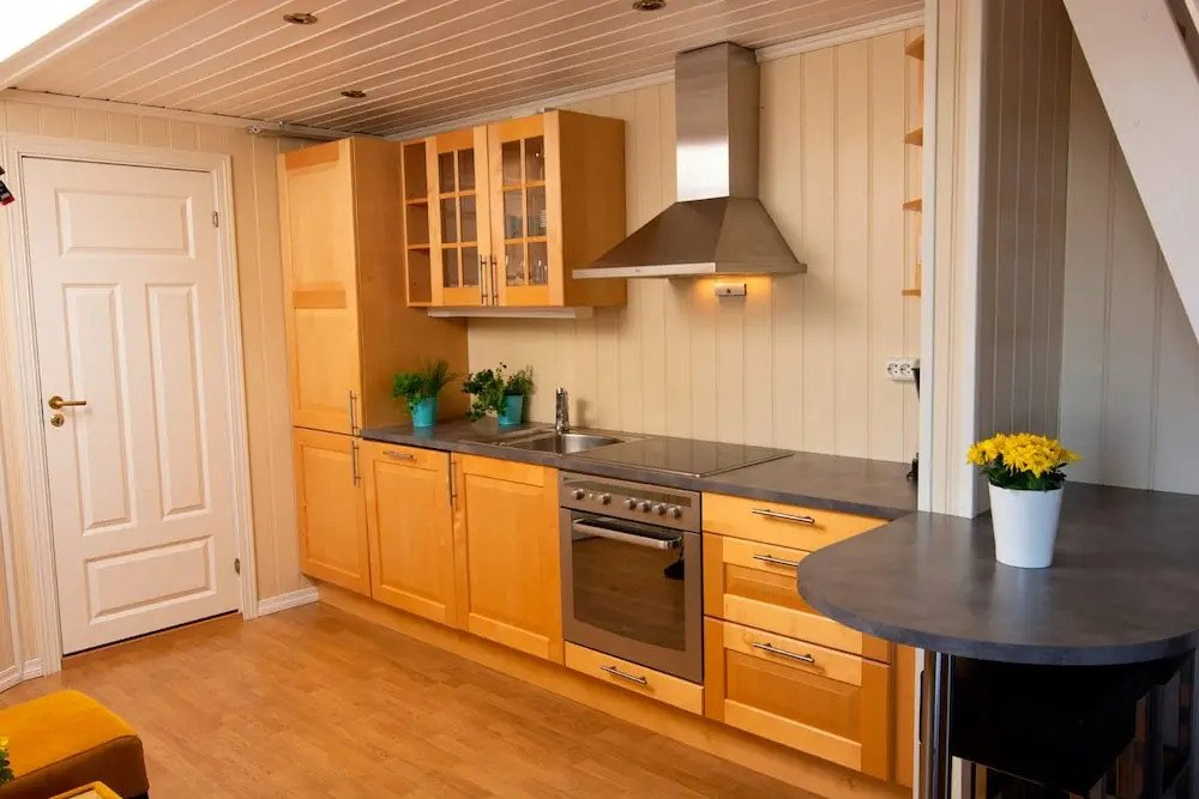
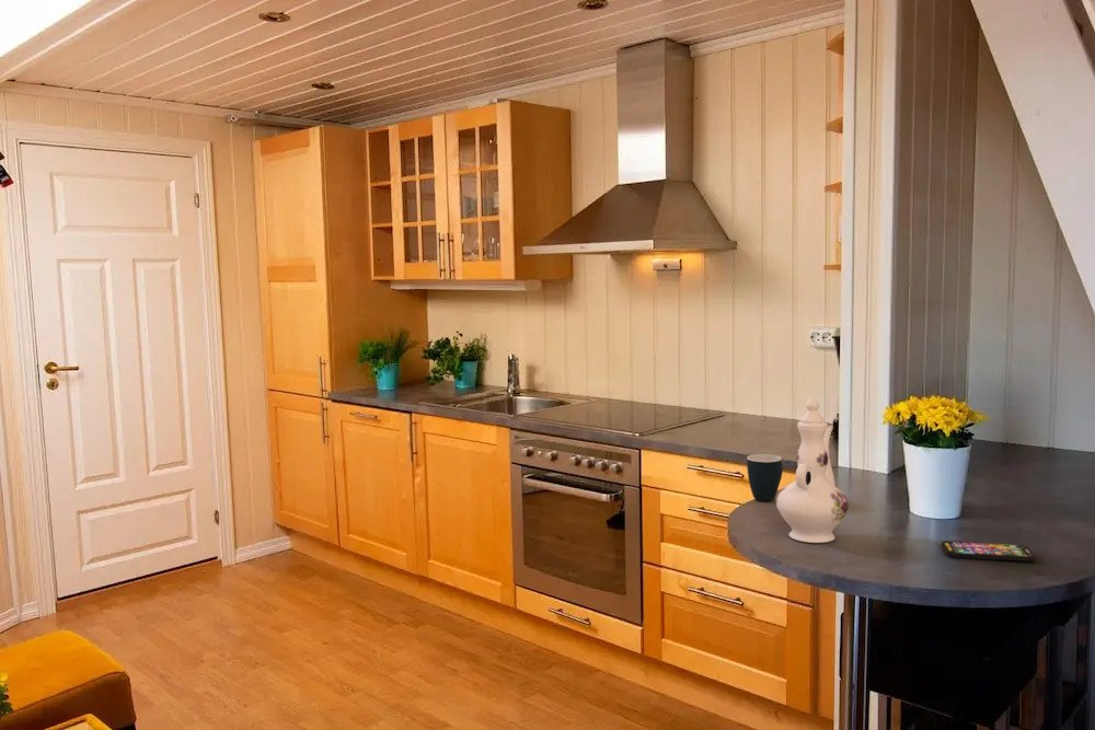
+ smartphone (987, 551)
+ mug (768, 477)
+ chinaware (815, 466)
